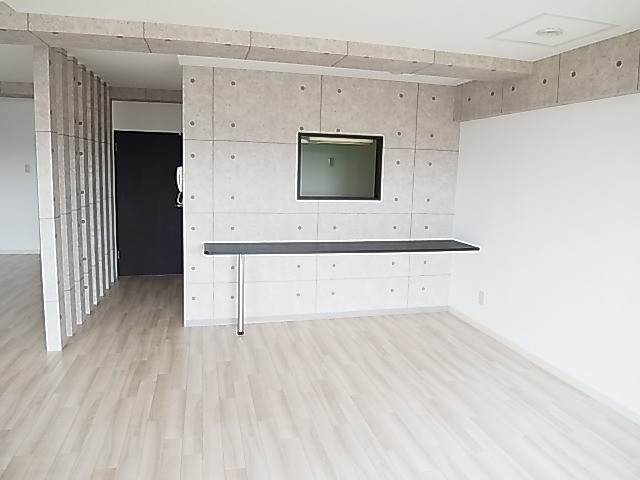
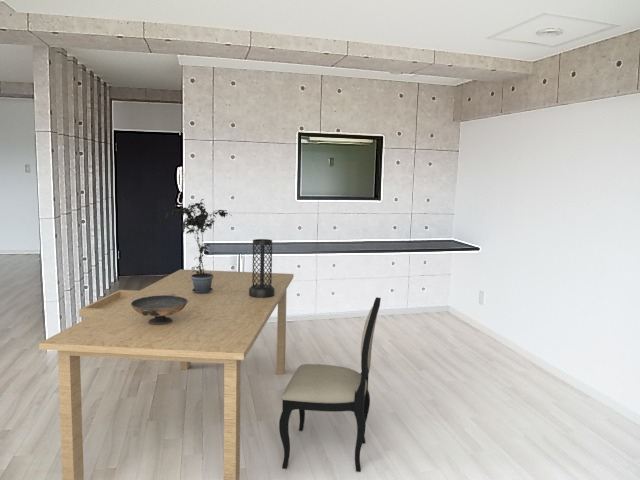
+ dining table (186, 359)
+ vase (262, 267)
+ dining chair (333, 375)
+ potted plant (200, 245)
+ decorative bowl (159, 311)
